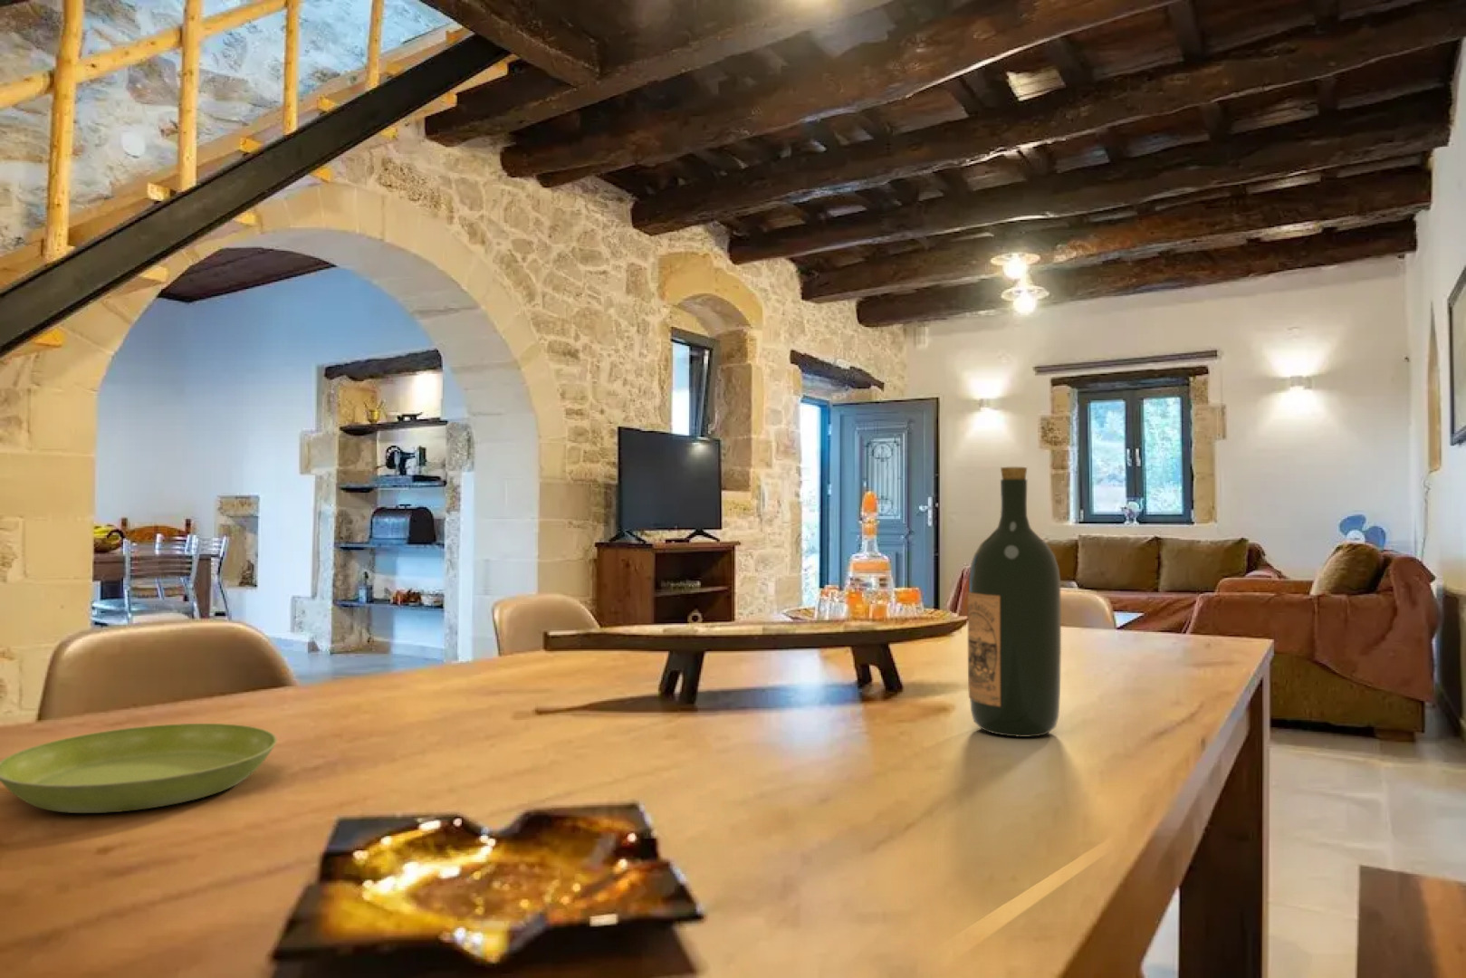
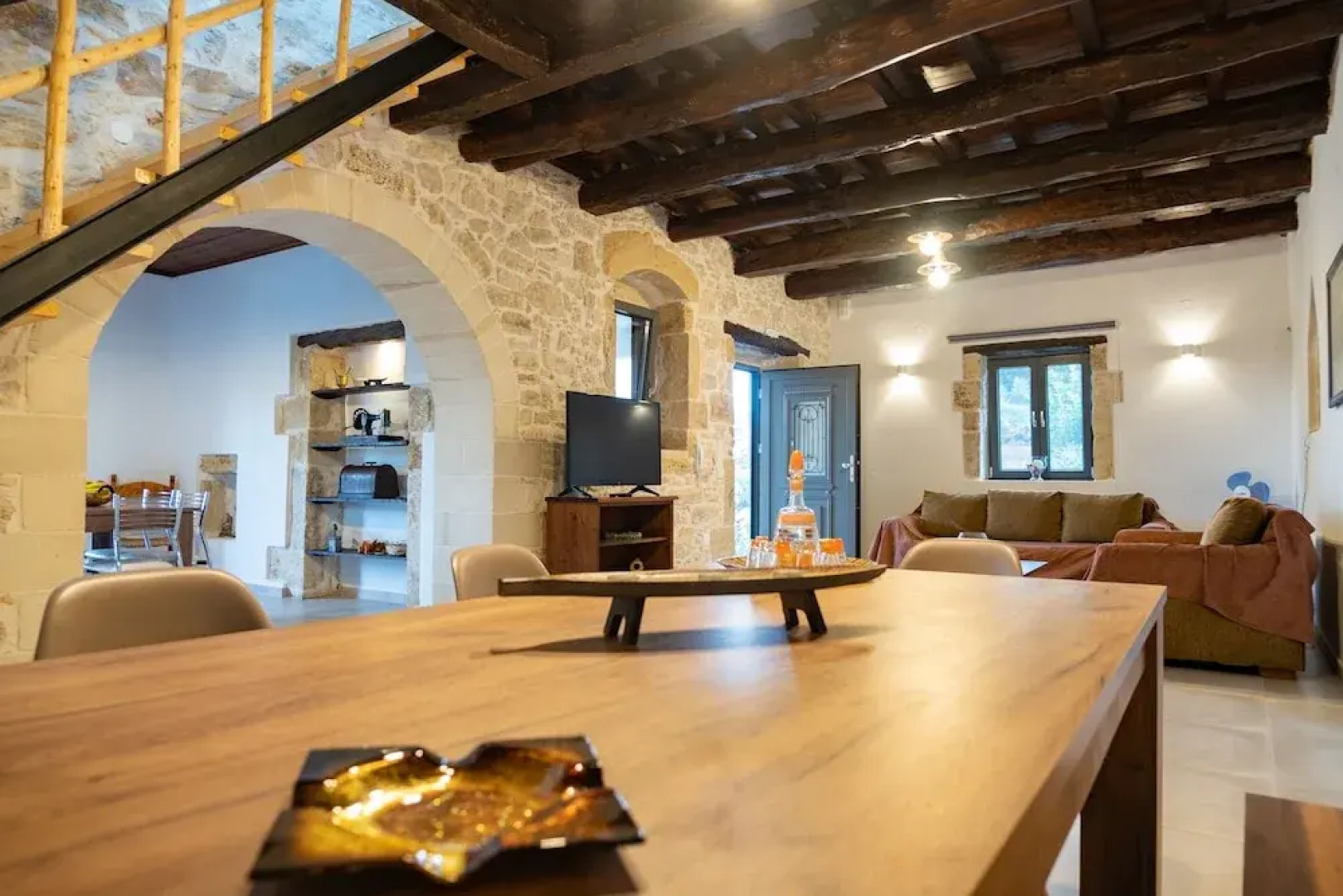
- wine bottle (1013, 598)
- saucer (144, 767)
